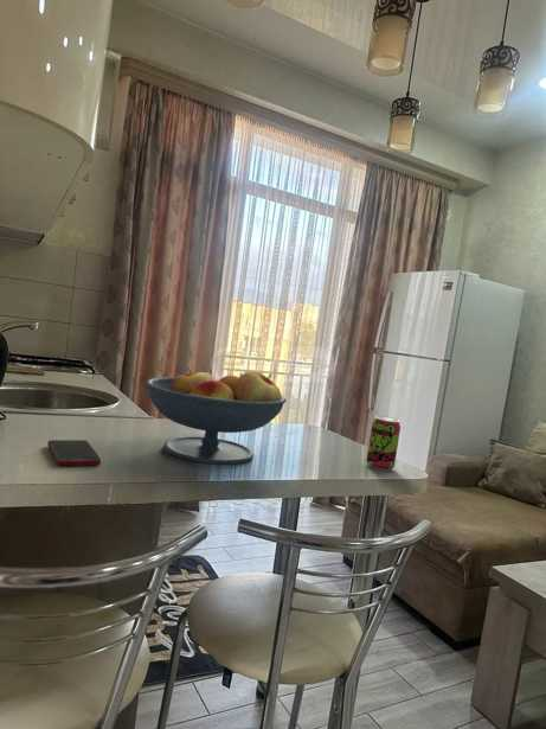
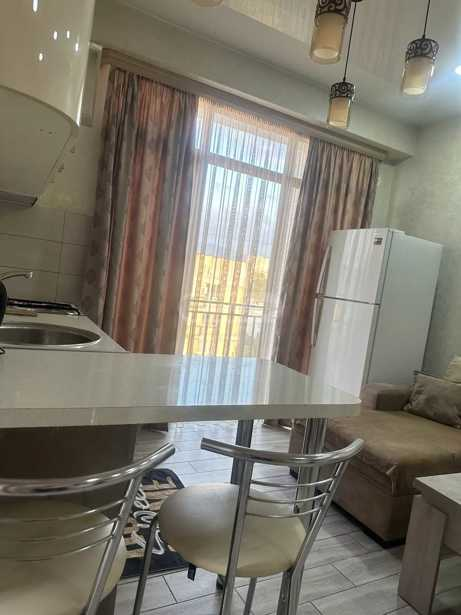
- cell phone (72, 452)
- fruit bowl (214, 409)
- beverage can (383, 442)
